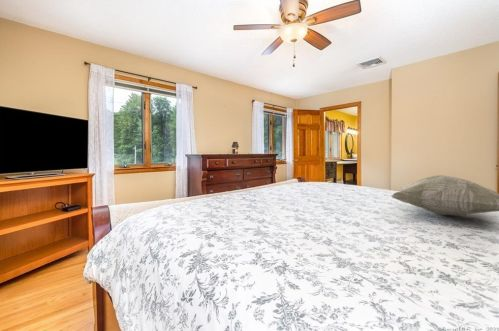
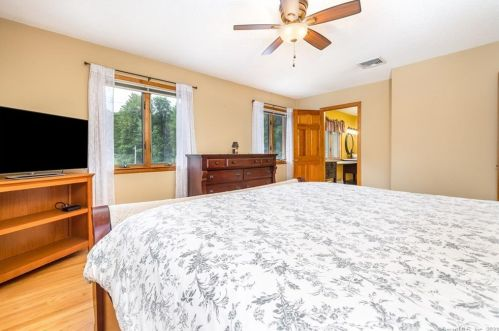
- decorative pillow (445, 195)
